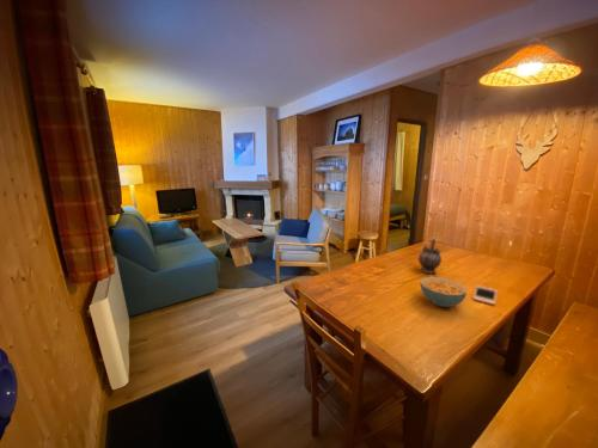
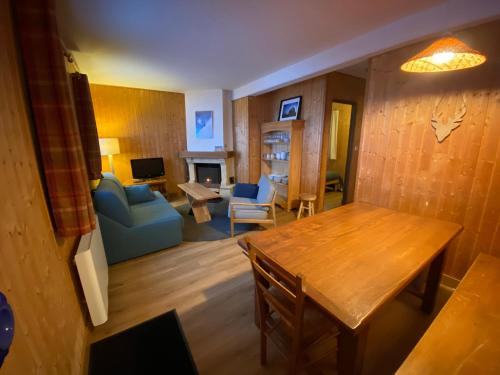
- teapot (429, 256)
- cereal bowl (441, 294)
- cell phone (484, 294)
